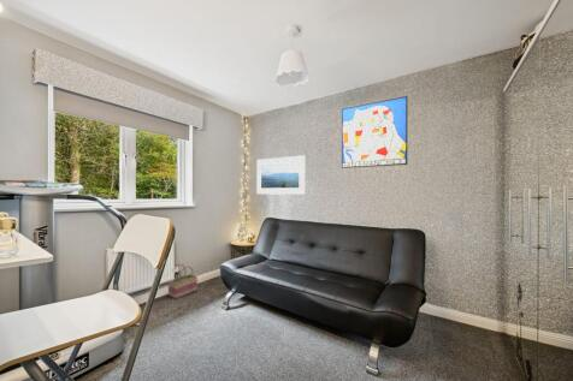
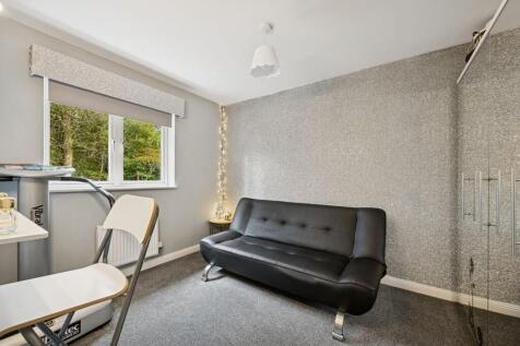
- wall art (372, 135)
- basket (183, 279)
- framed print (279, 175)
